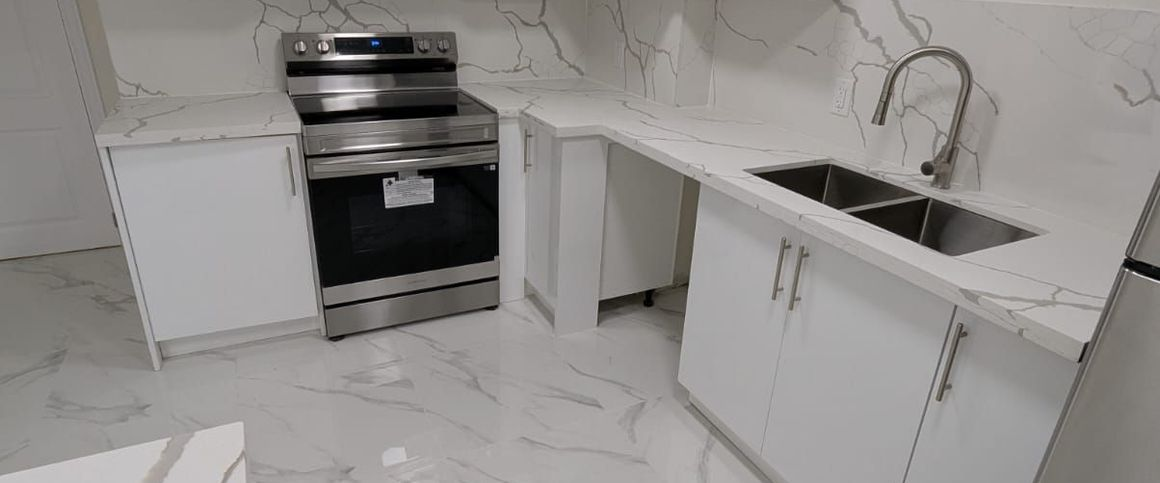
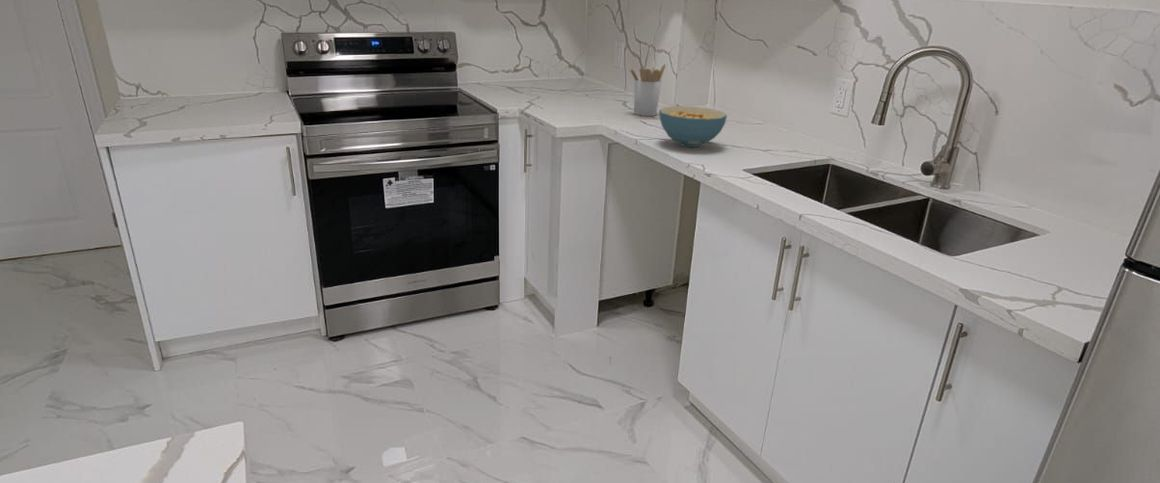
+ utensil holder (647, 89)
+ cereal bowl (691, 128)
